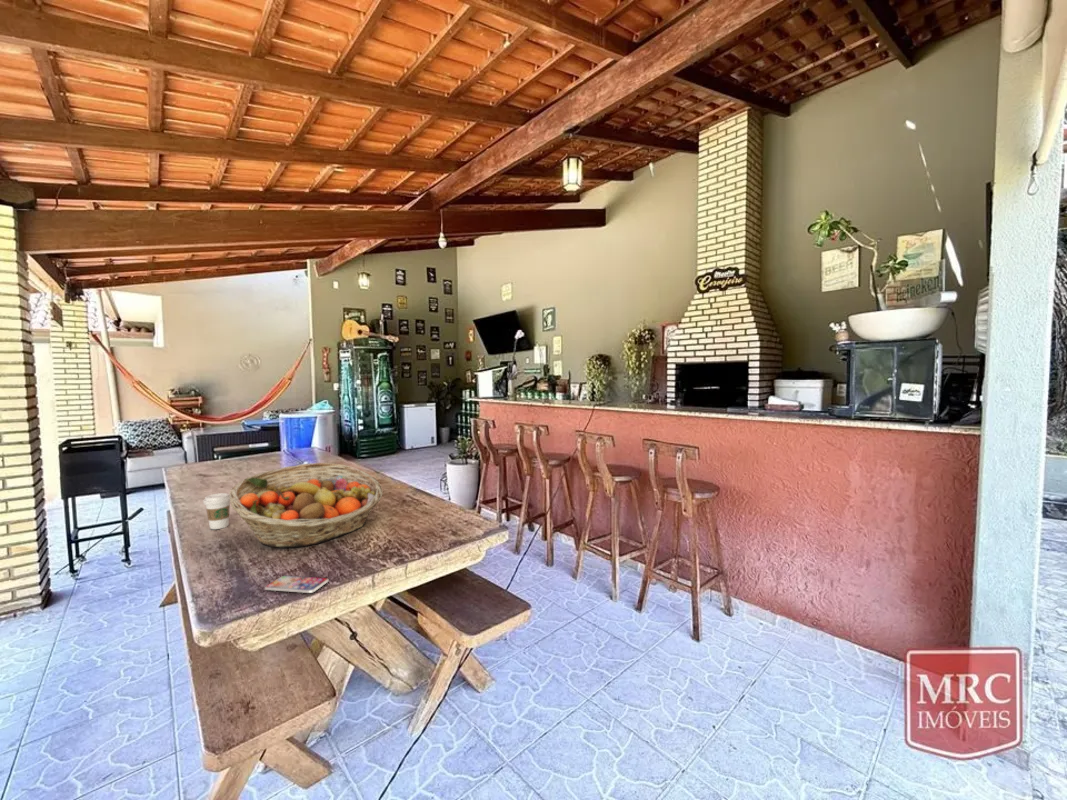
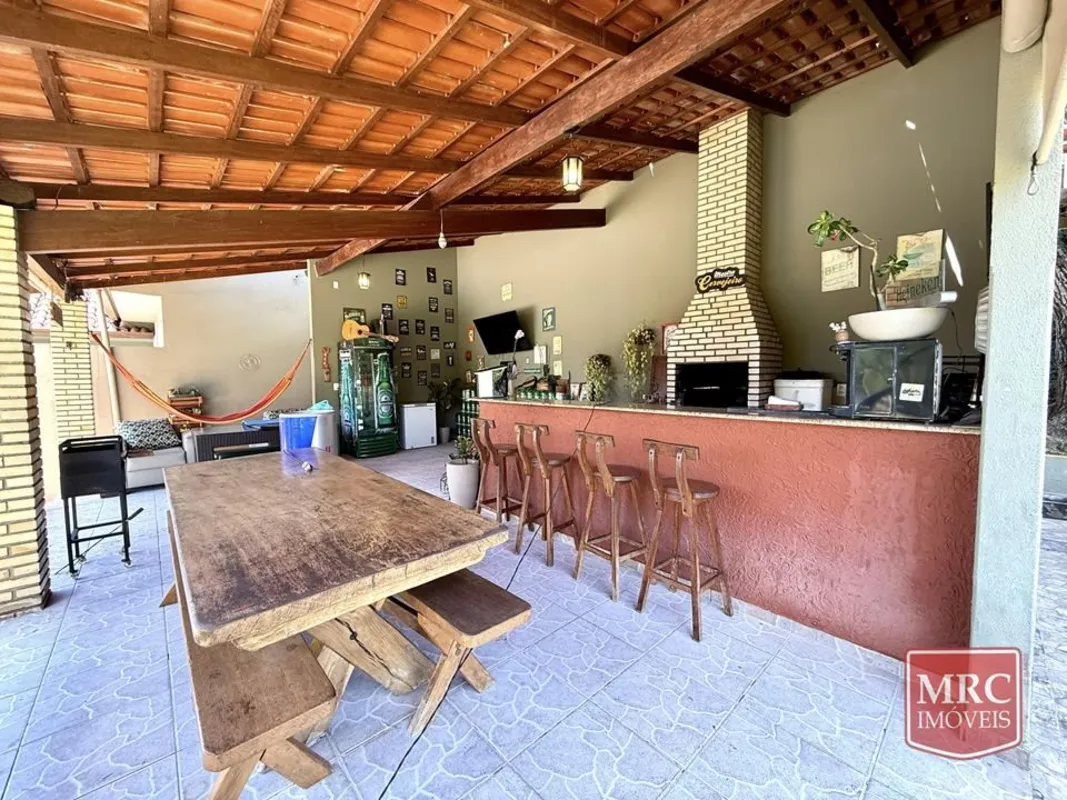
- coffee cup (218, 511)
- smartphone (297, 583)
- fruit basket (311, 501)
